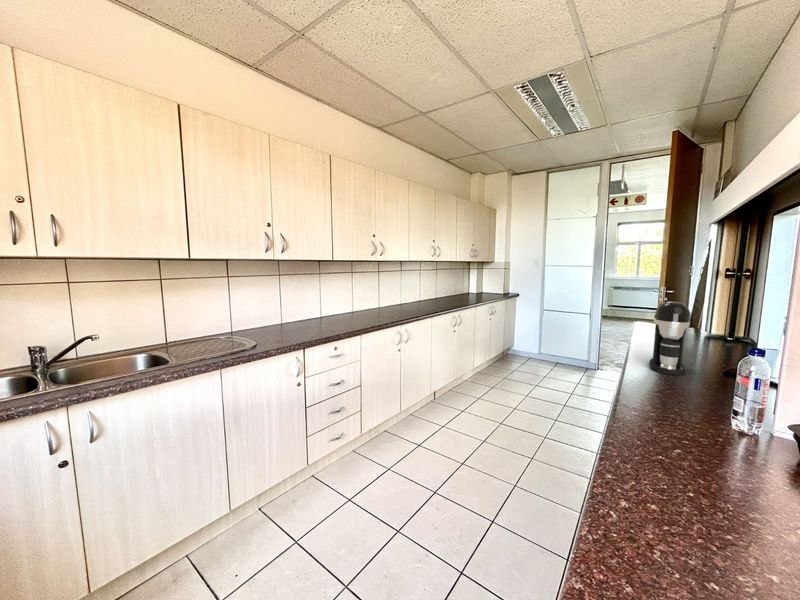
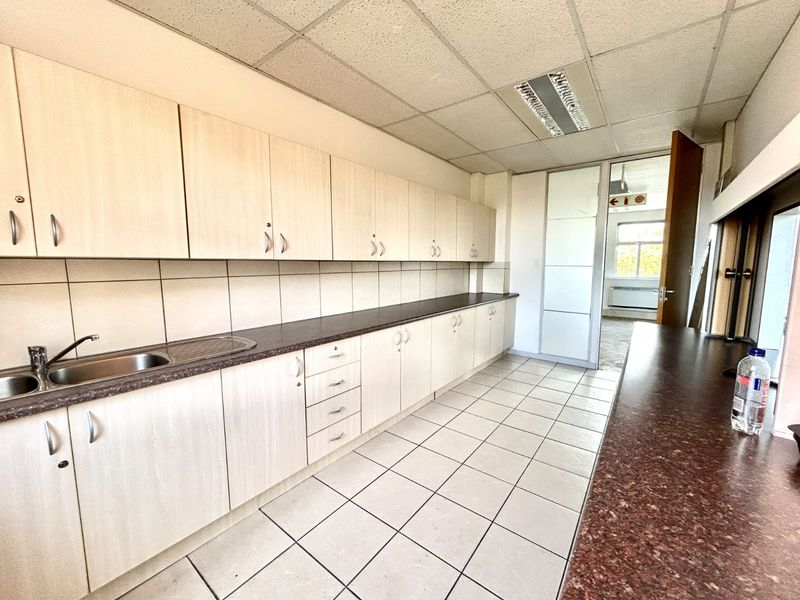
- coffee maker (669, 335)
